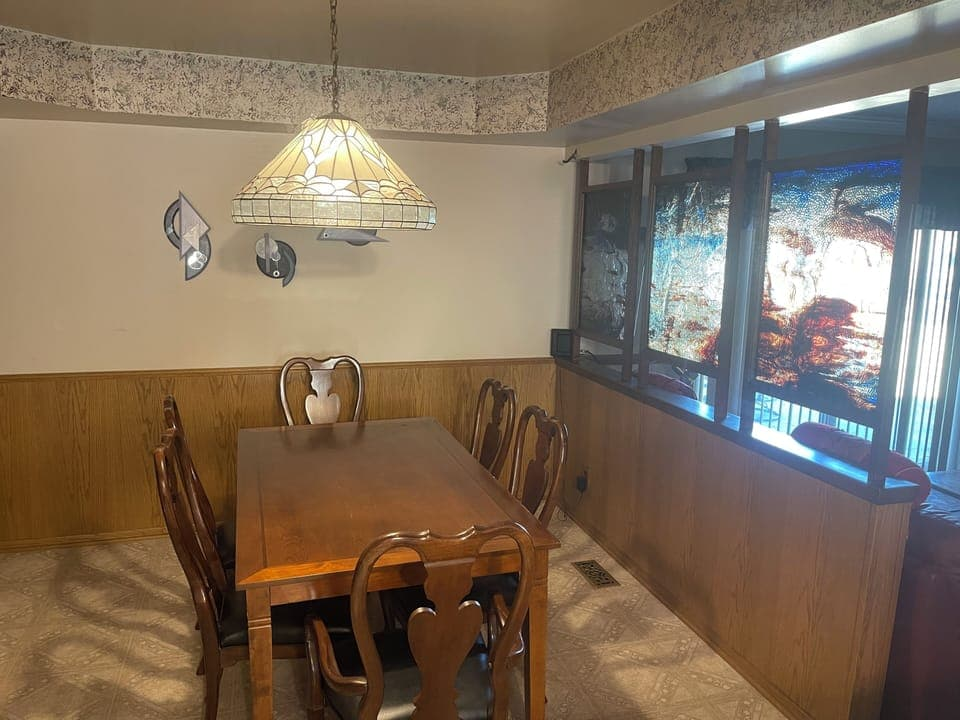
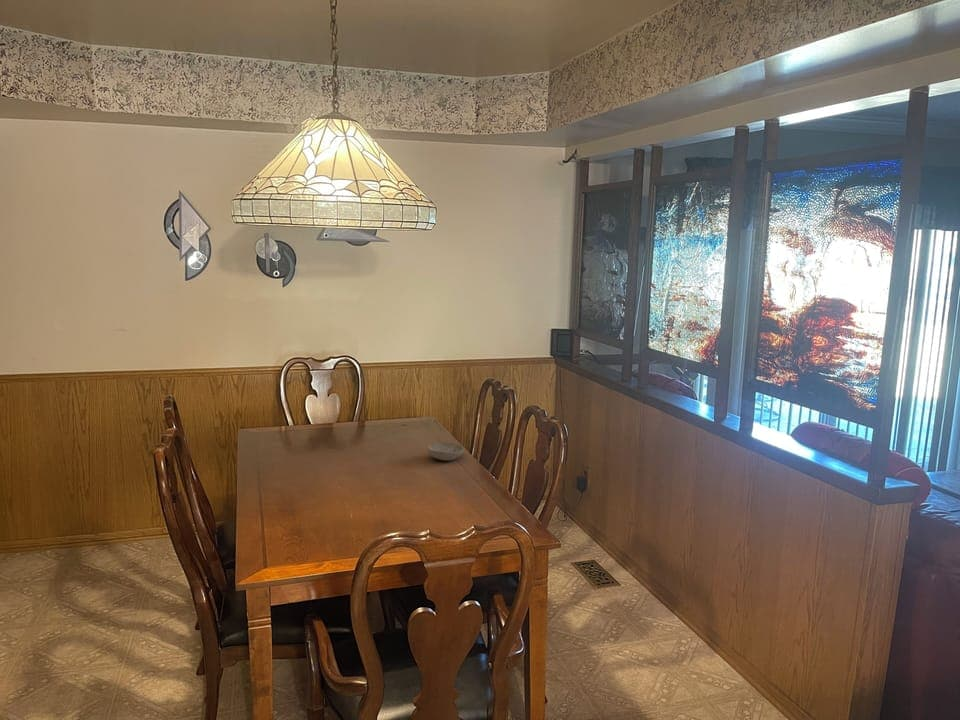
+ bowl (445, 452)
